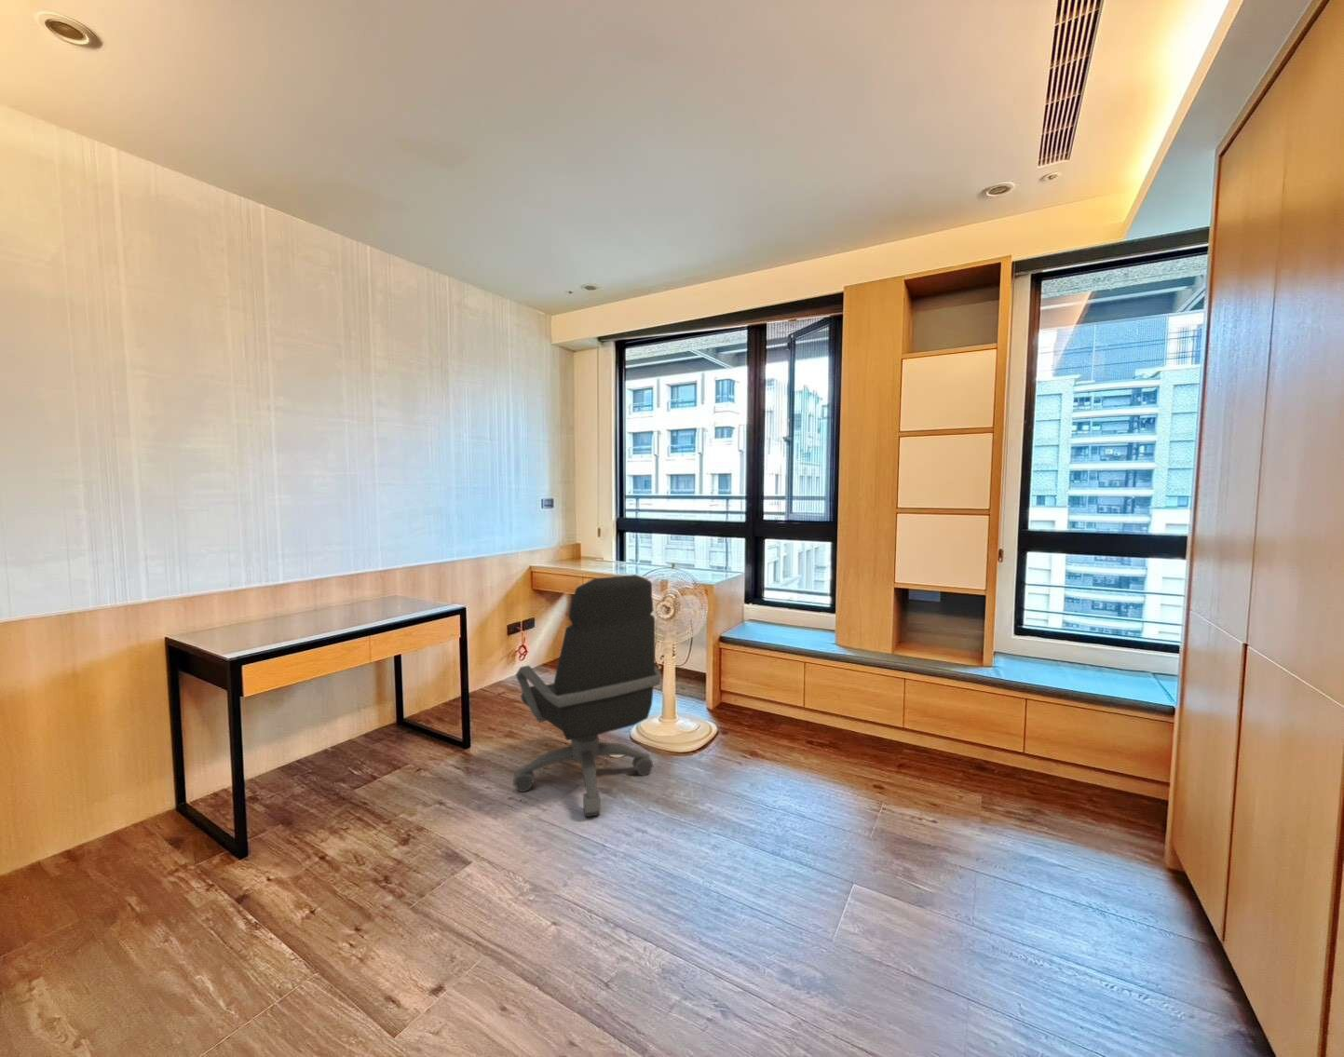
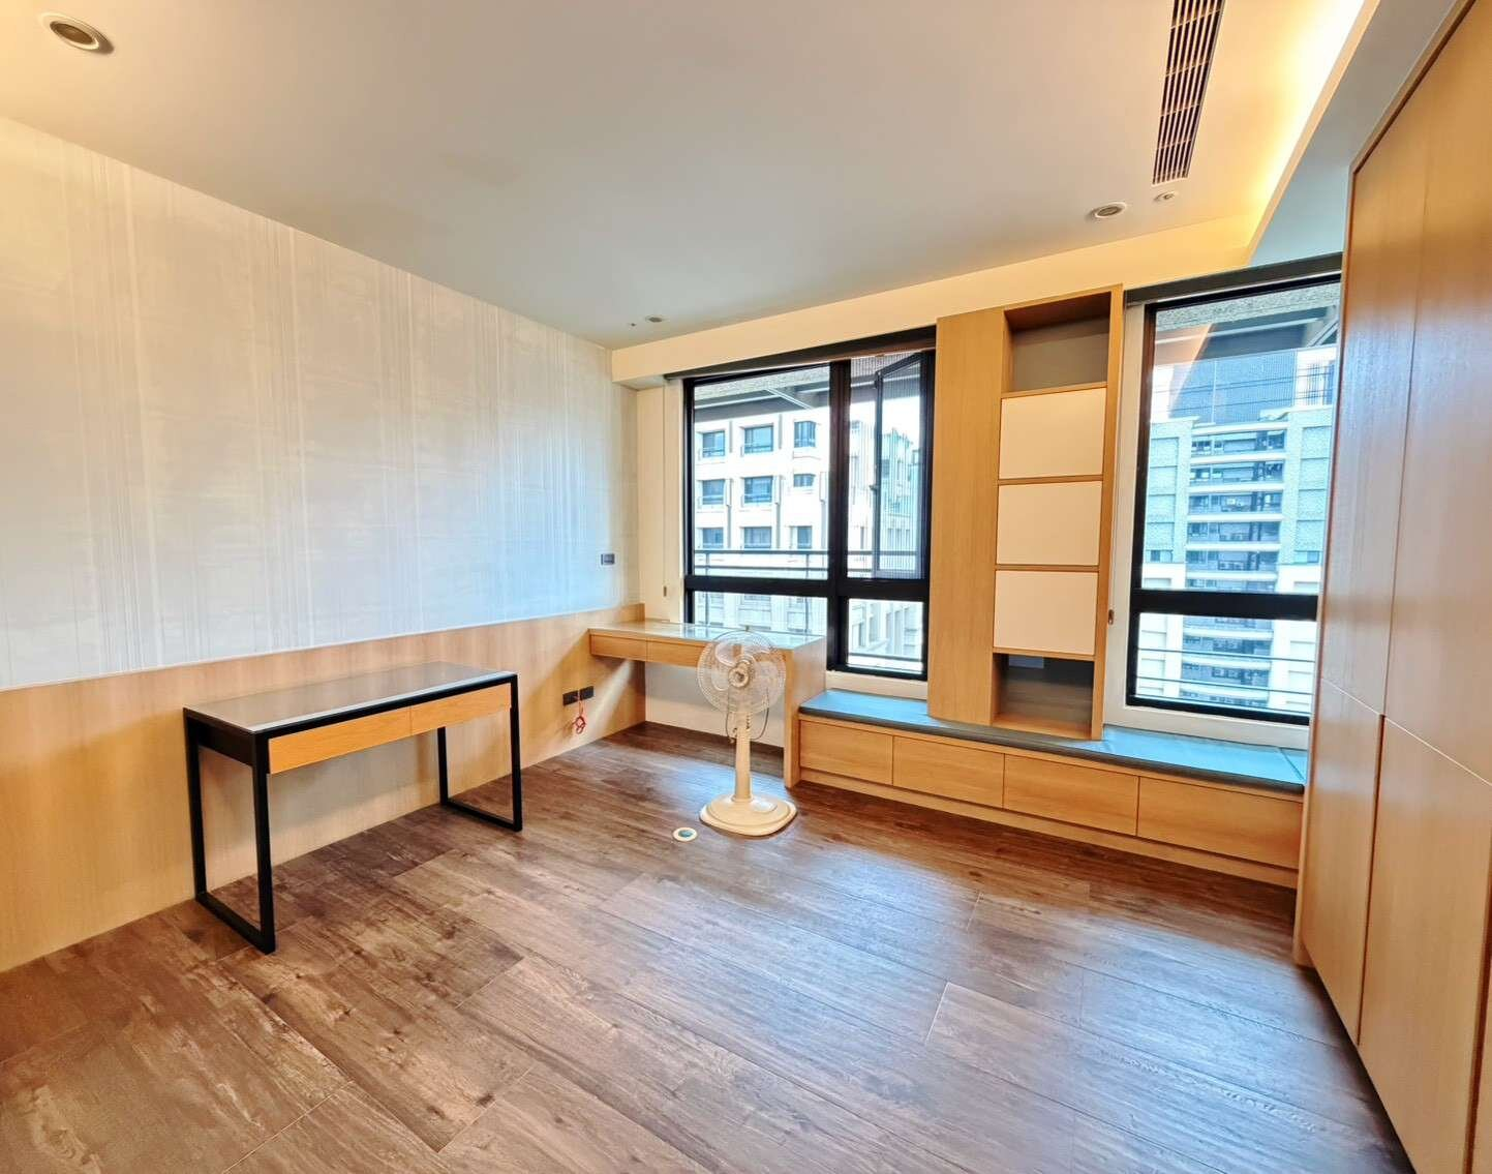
- office chair (585, 676)
